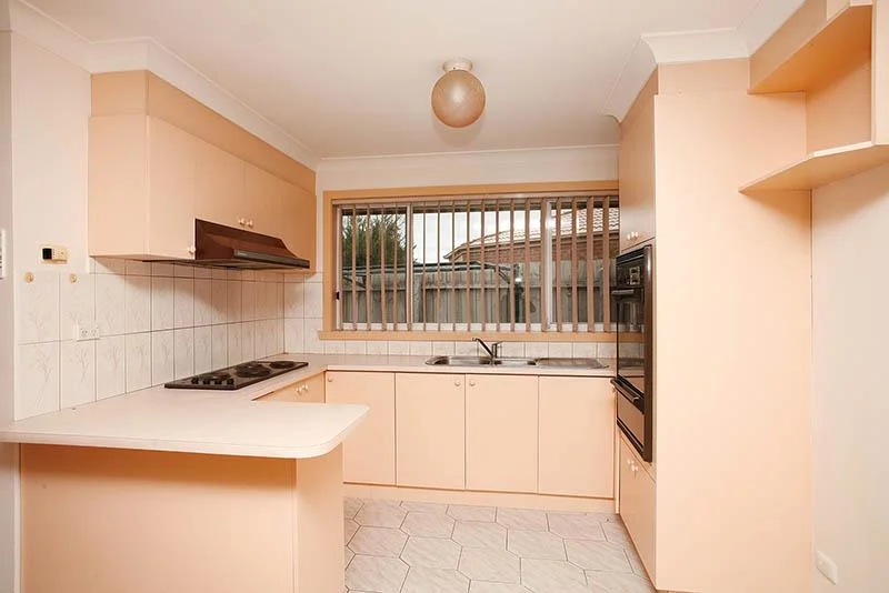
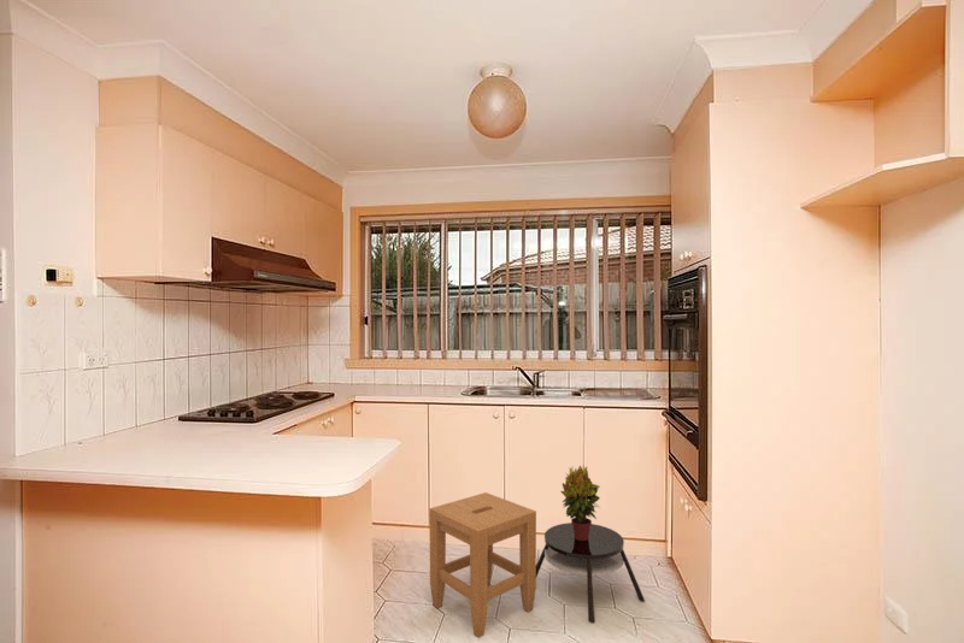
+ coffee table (583, 564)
+ stool (482, 558)
+ potted plant (581, 501)
